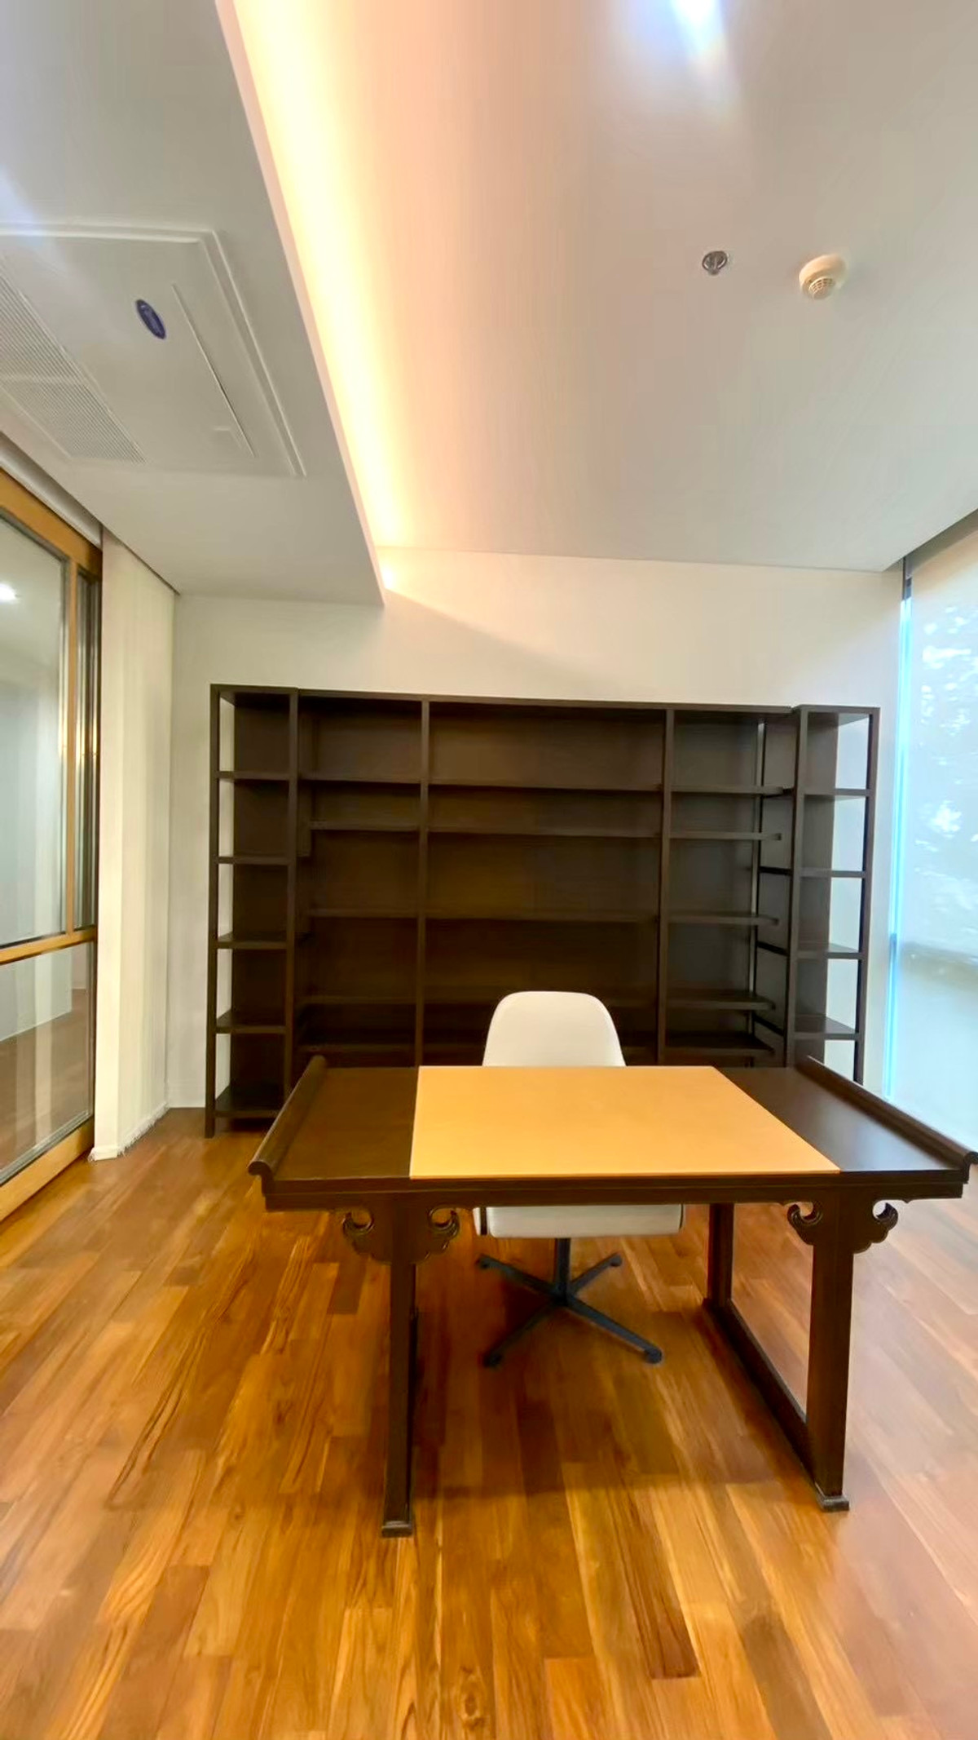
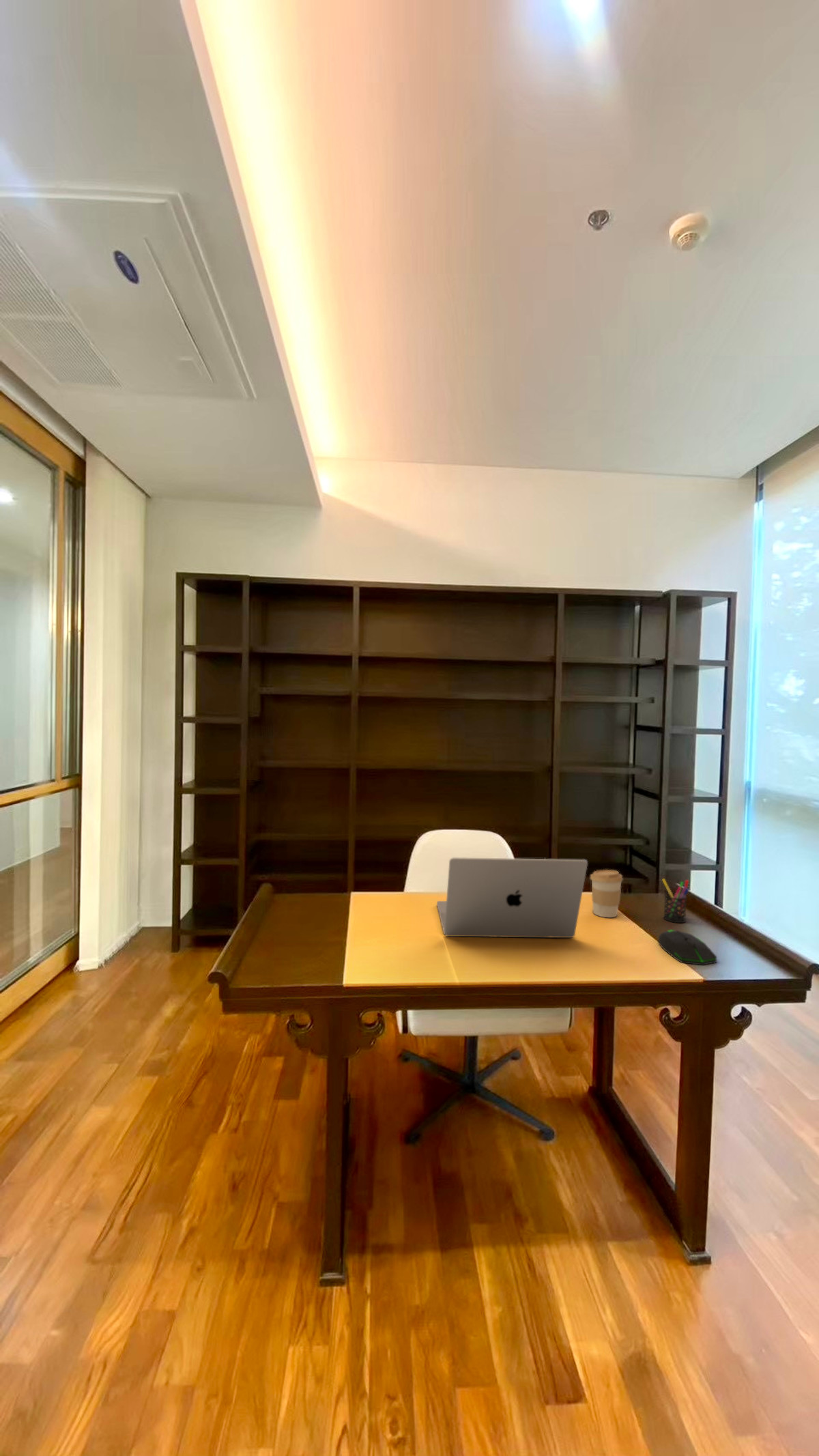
+ laptop (504, 885)
+ computer mouse (687, 943)
+ coffee cup (605, 892)
+ pen holder (677, 898)
